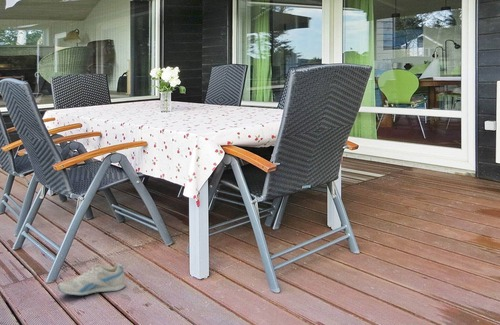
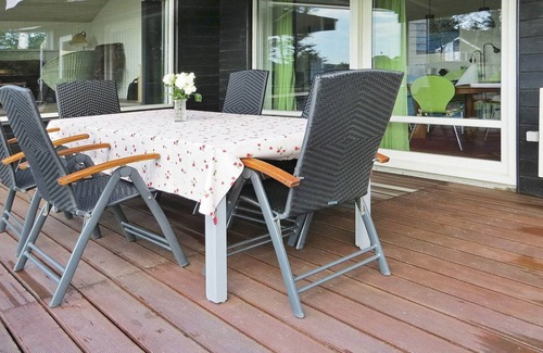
- sneaker (92, 279)
